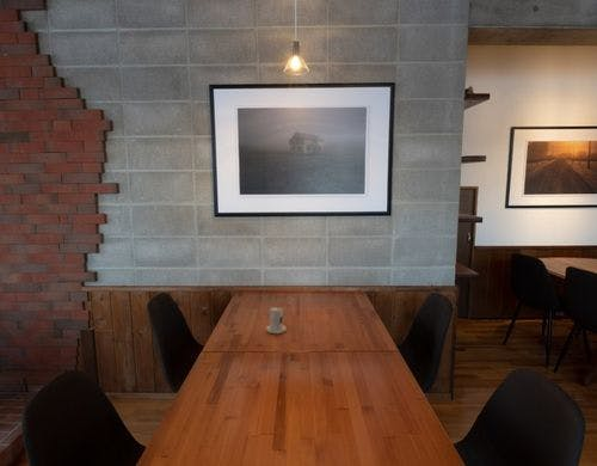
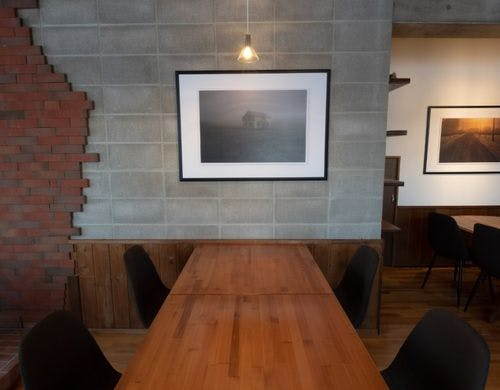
- candle (276, 318)
